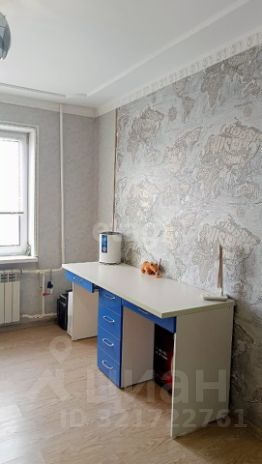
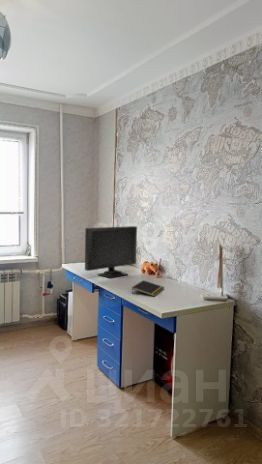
+ computer monitor (113, 251)
+ notepad (148, 287)
